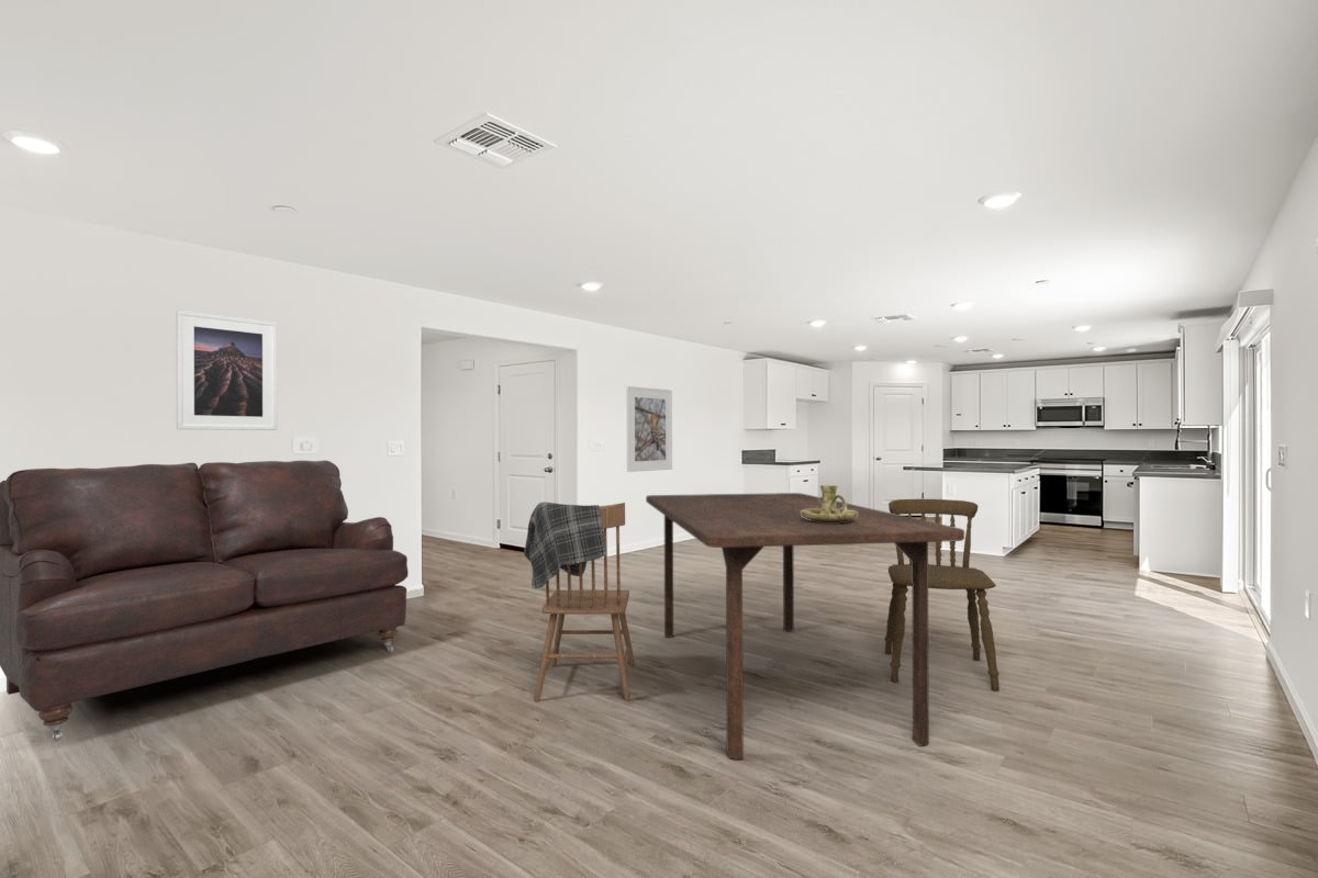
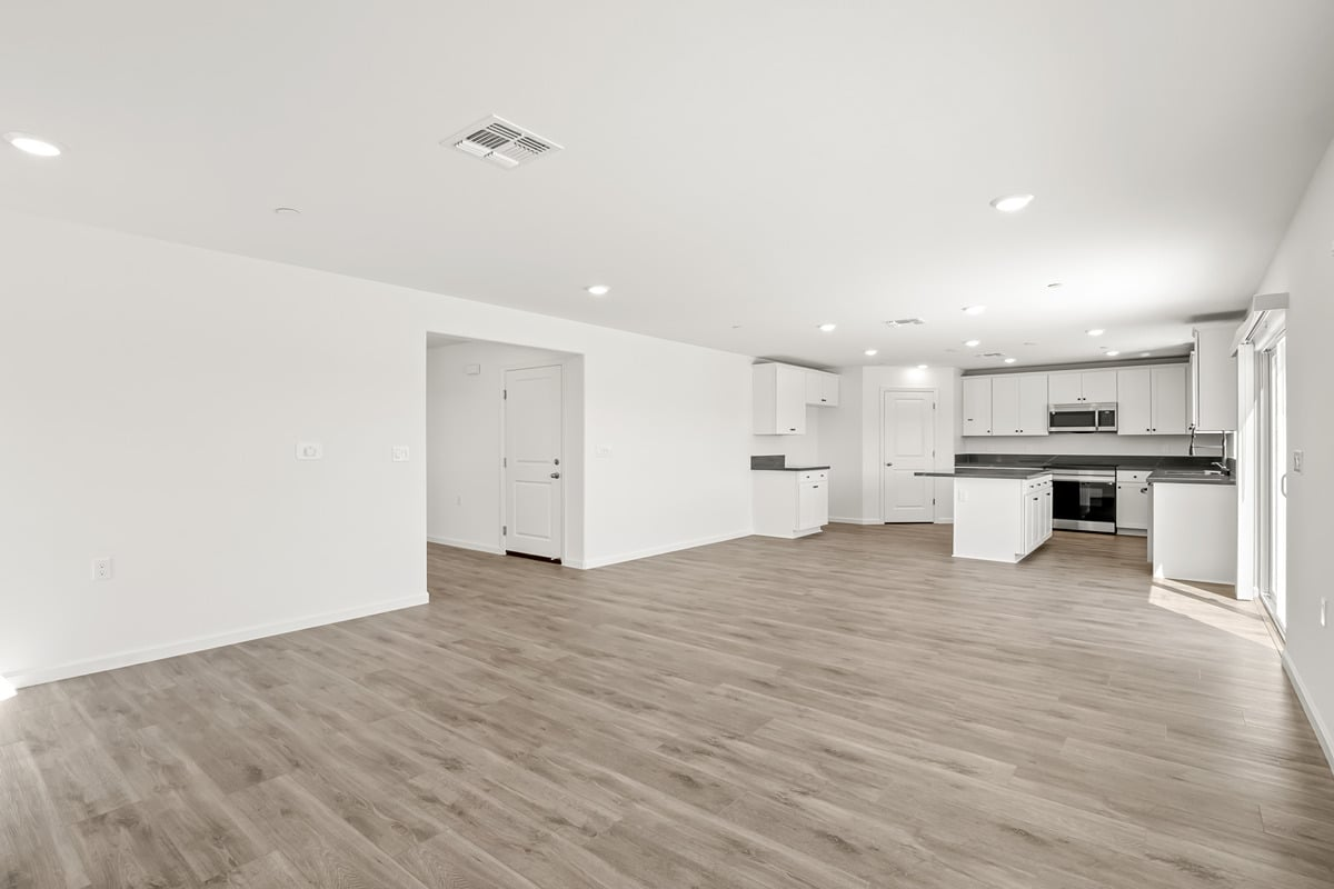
- dining table (783, 593)
- dining chair (937, 586)
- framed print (228, 373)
- dining chair (582, 593)
- sofa (213, 564)
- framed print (650, 429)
- candle holder (831, 503)
